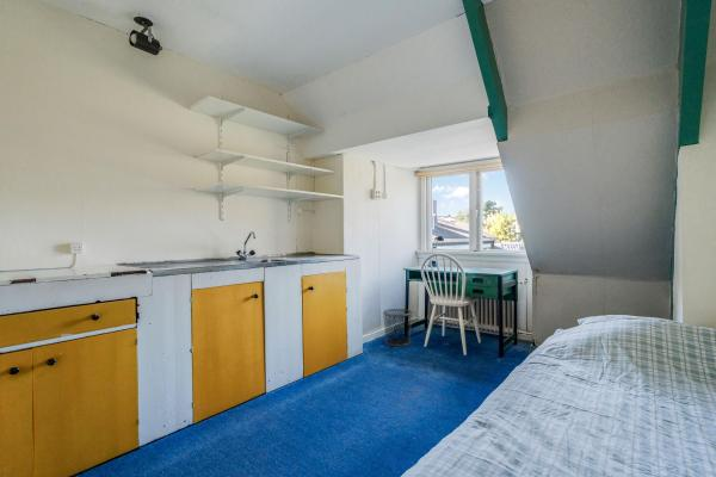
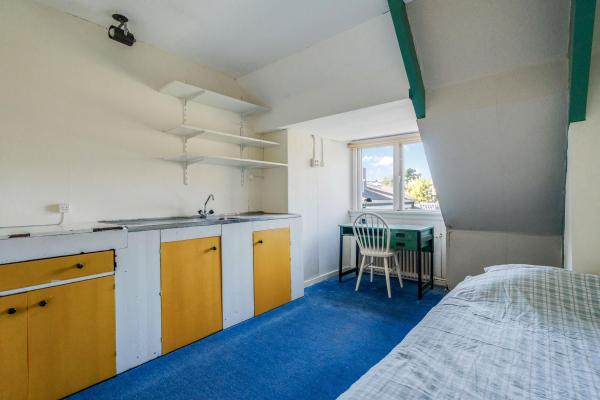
- waste bin (397, 327)
